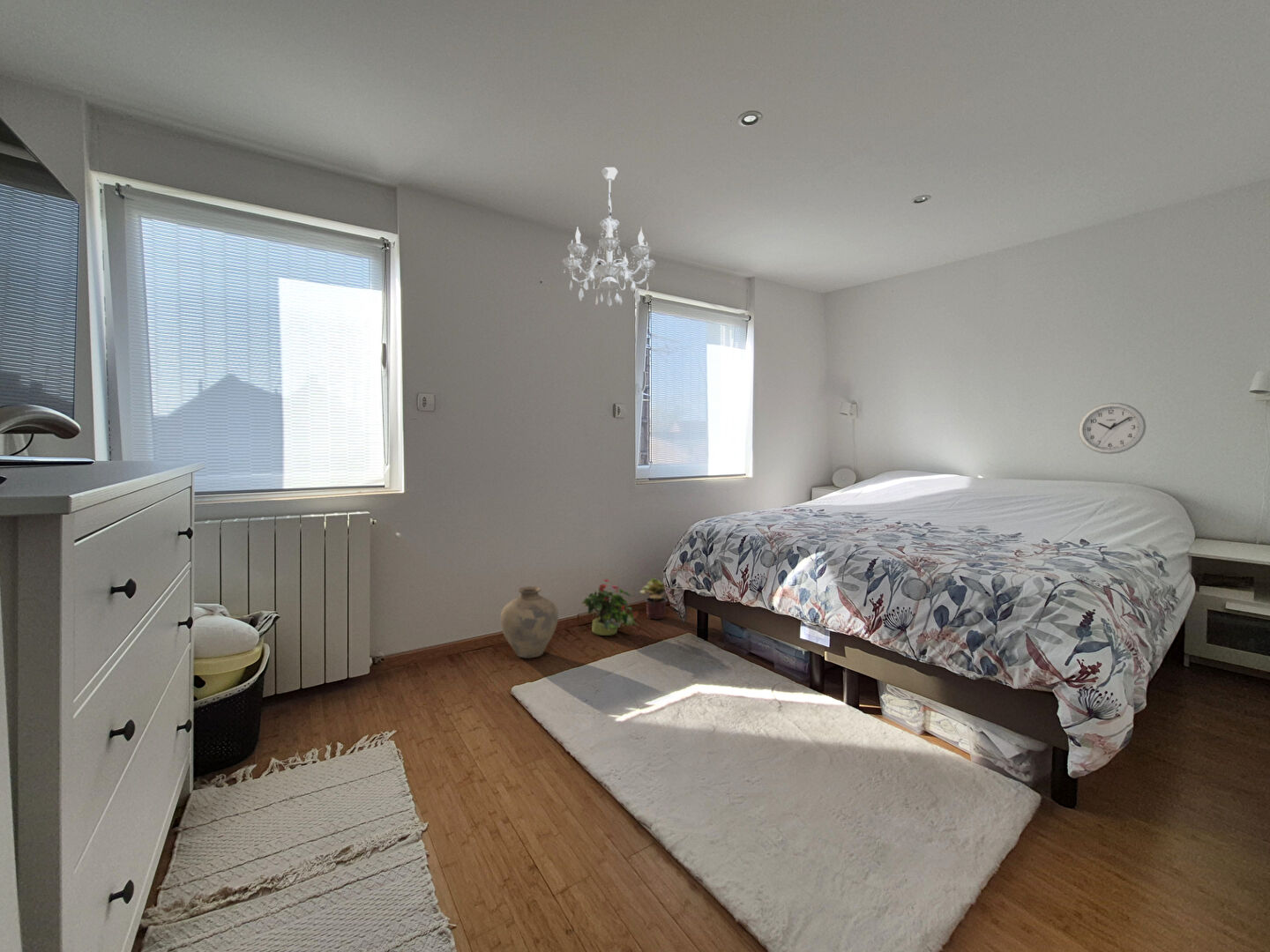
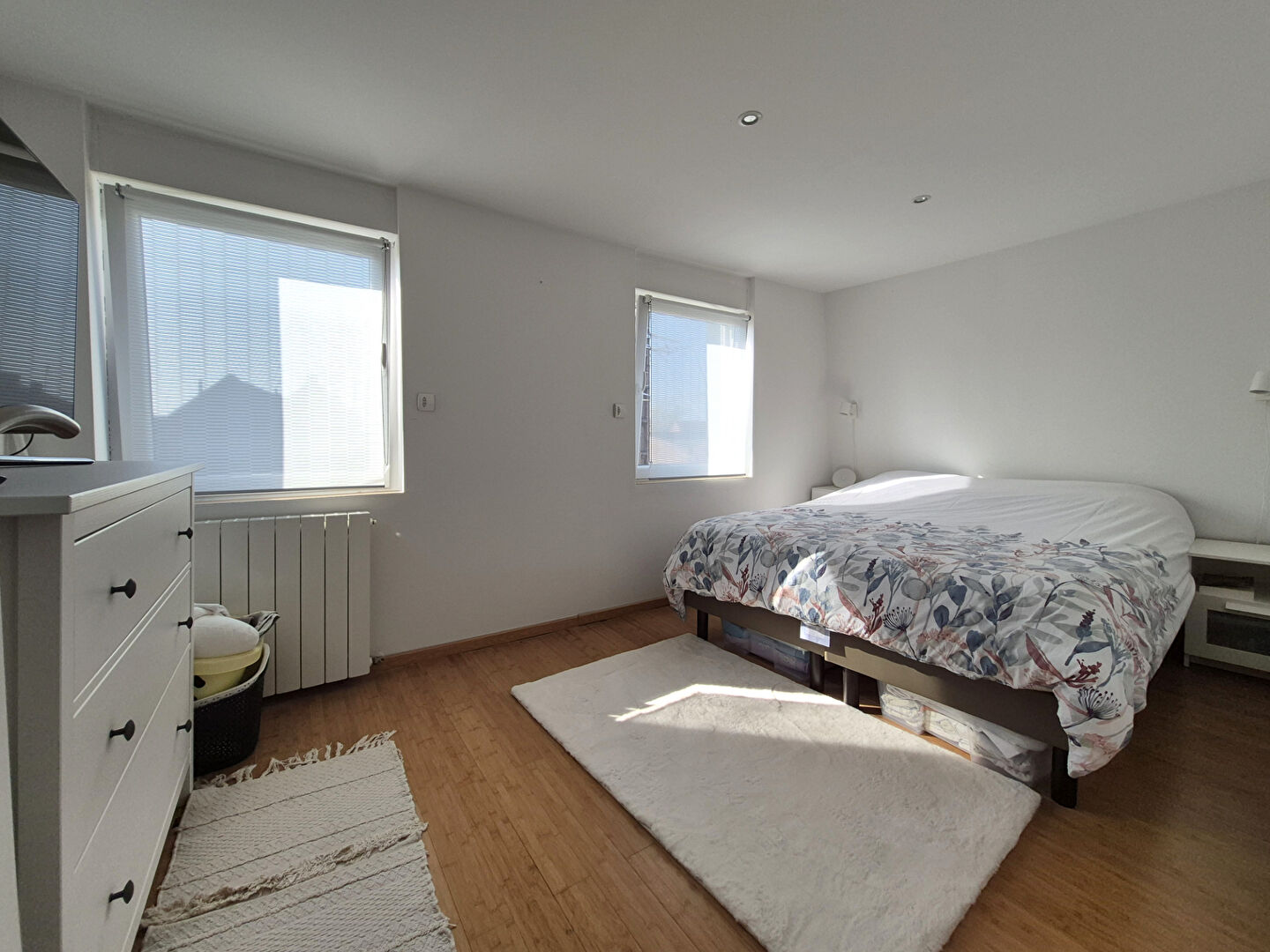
- vase (529, 621)
- wall clock (1109, 428)
- chandelier (609, 236)
- potted plant (654, 597)
- potted plant (611, 606)
